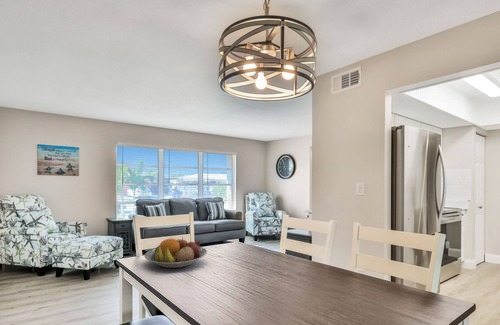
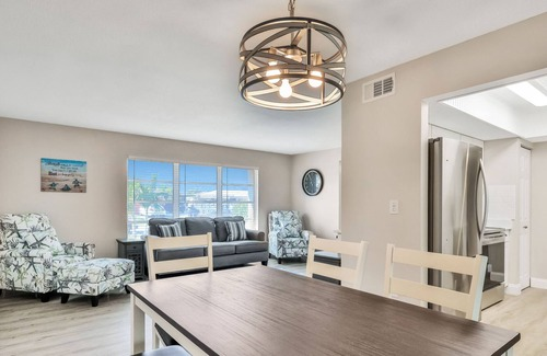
- fruit bowl (176, 250)
